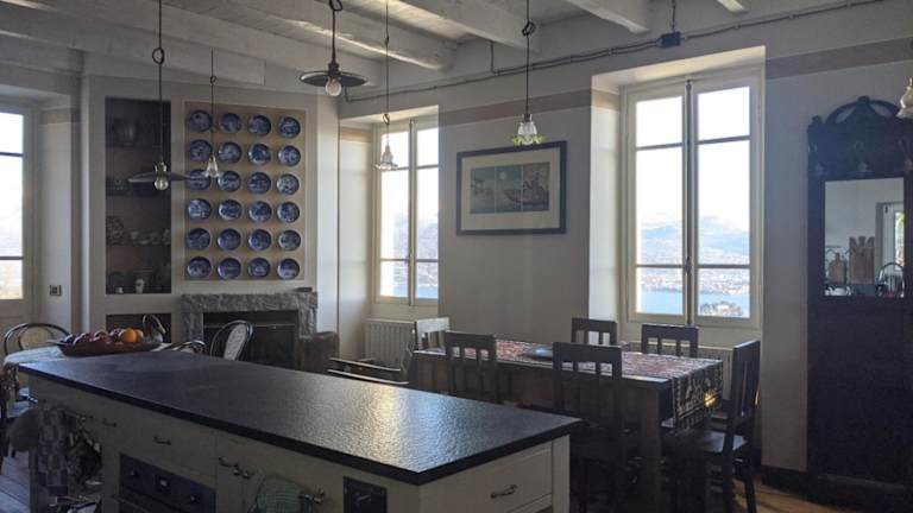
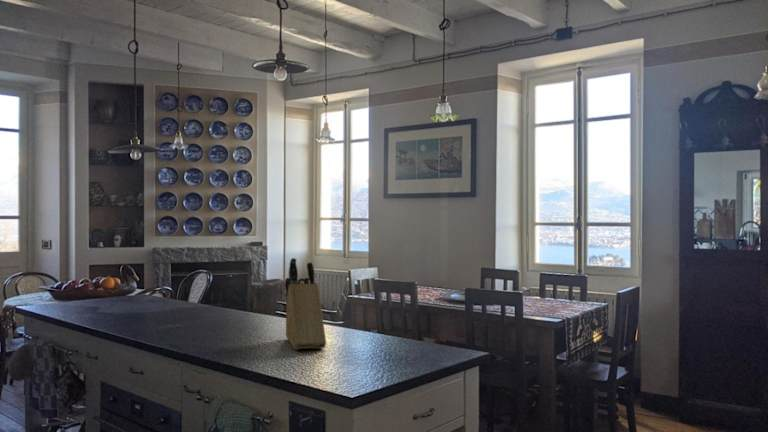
+ knife block (303, 300)
